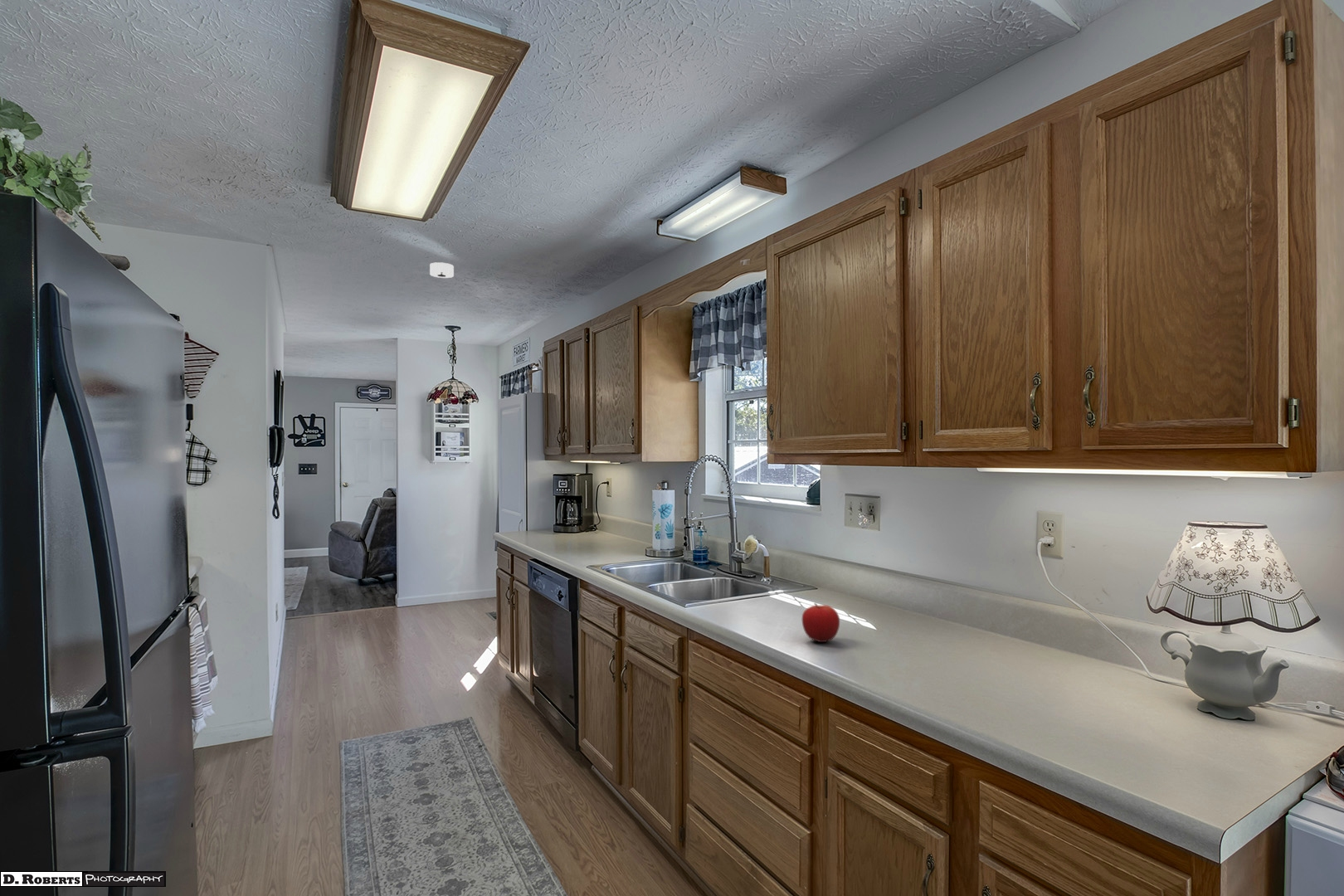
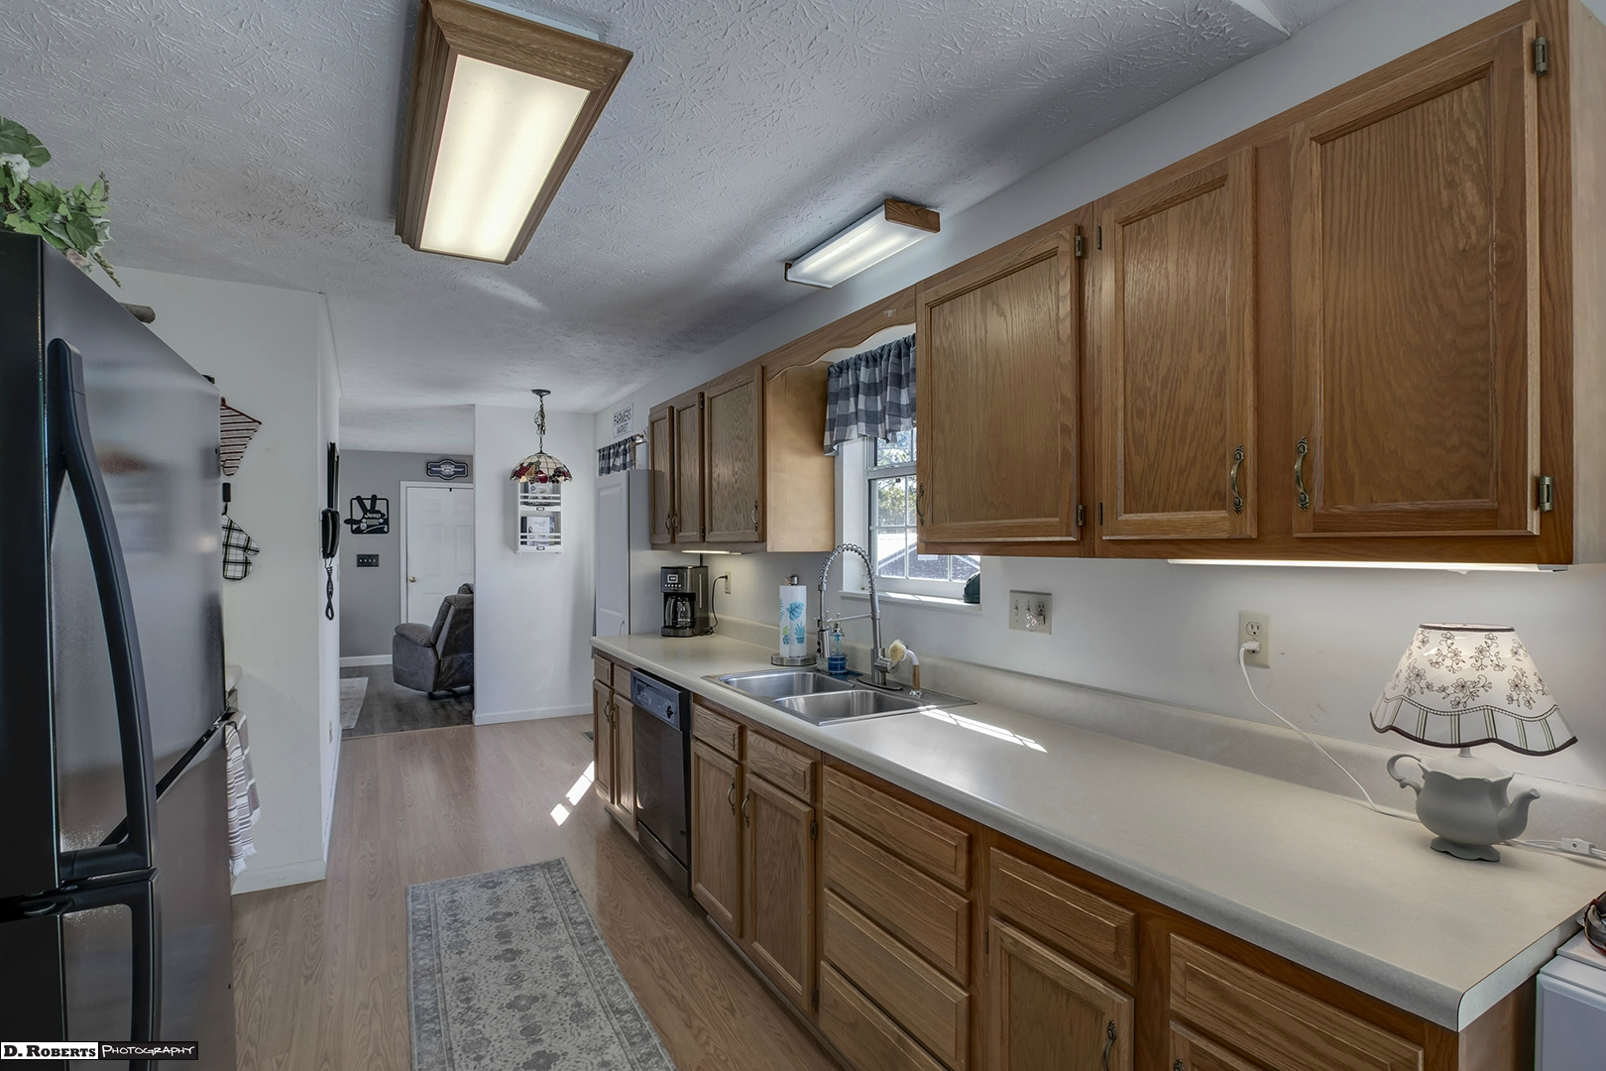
- smoke detector (441, 270)
- fruit (821, 621)
